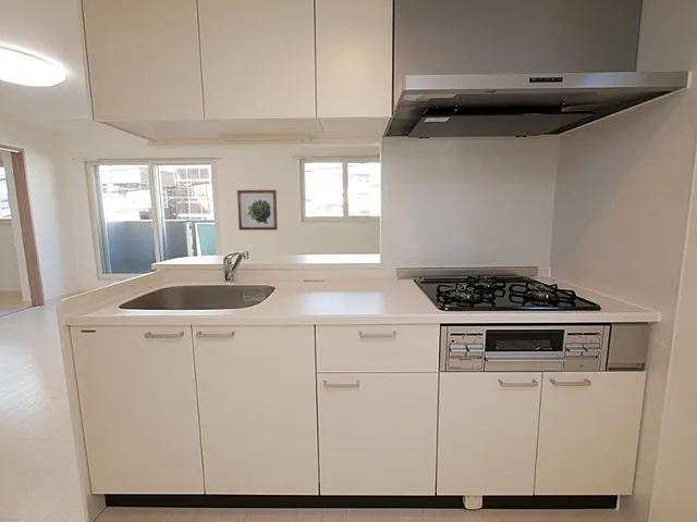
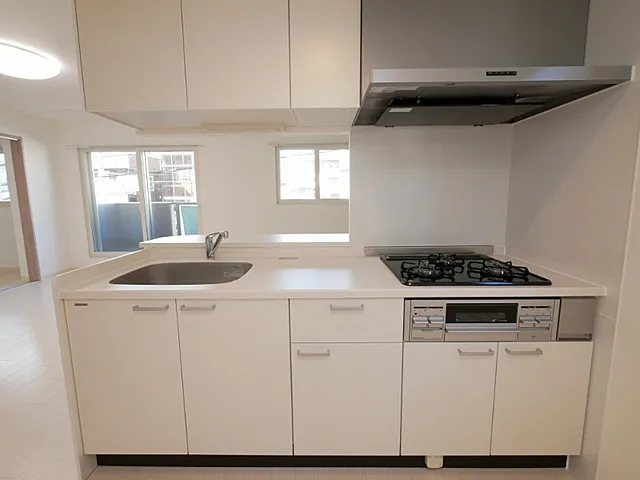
- wall art (257, 210)
